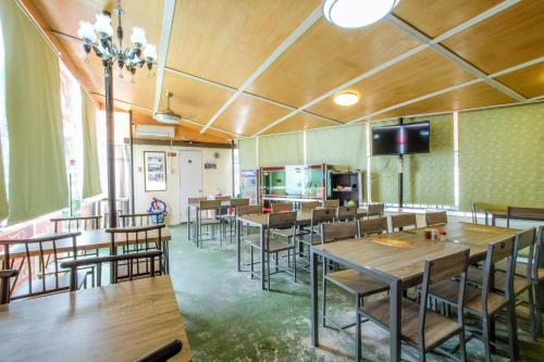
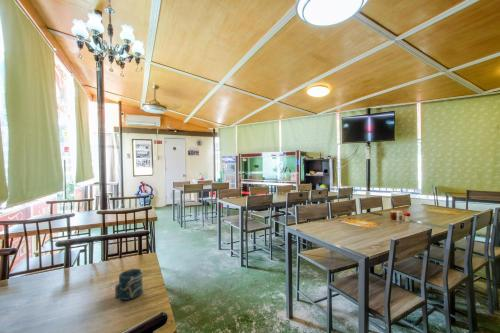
+ cup (128, 285)
